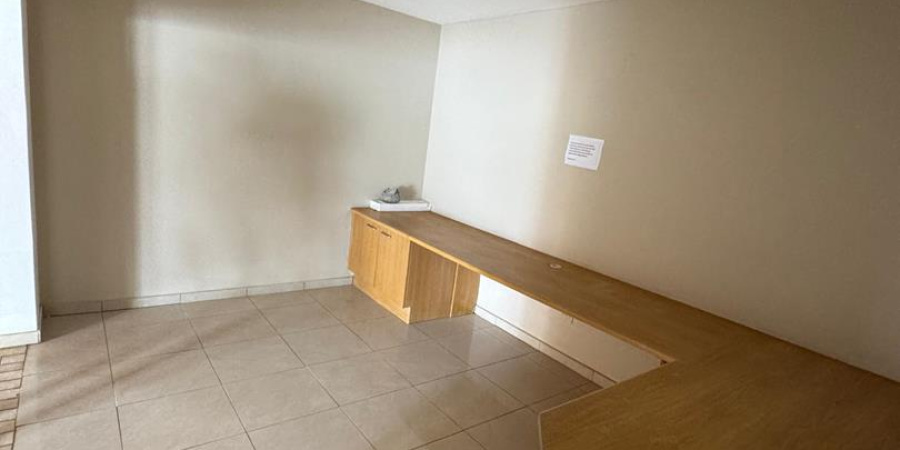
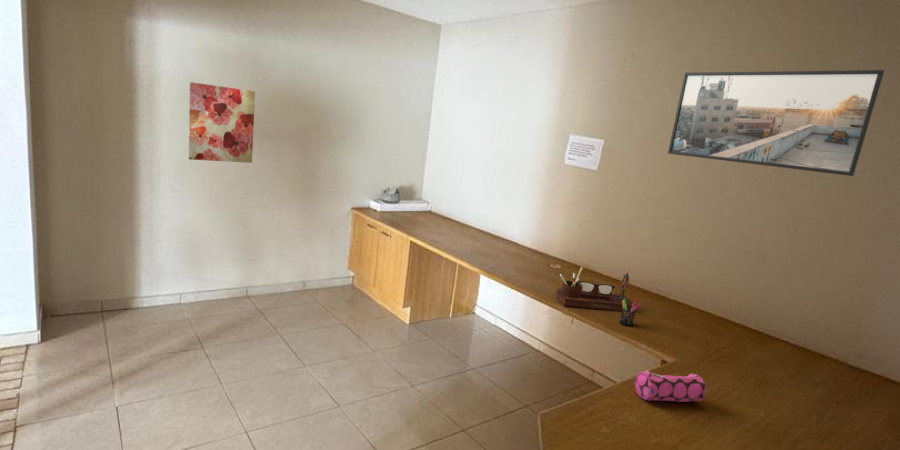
+ pen holder (628, 310)
+ desk organizer (594, 286)
+ wall art (222, 124)
+ pencil case (671, 385)
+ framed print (759, 118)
